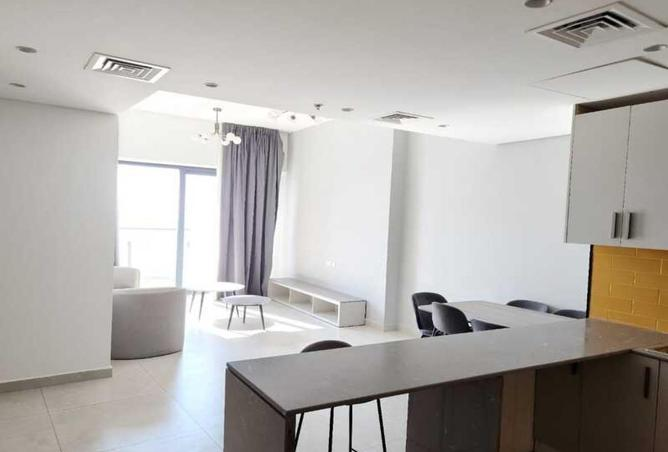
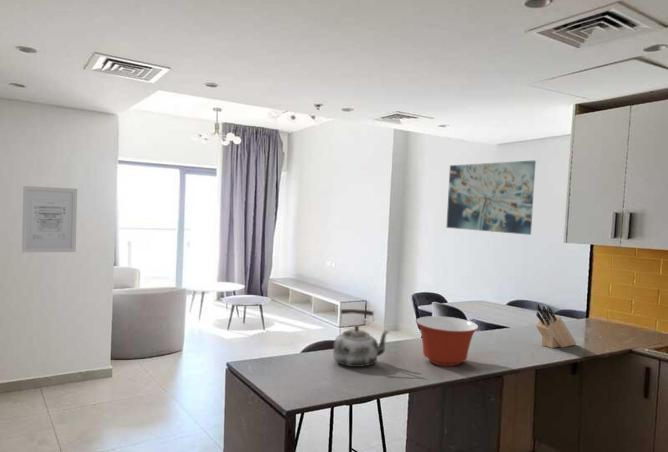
+ kettle (361, 336)
+ wall art (50, 219)
+ wall art (487, 197)
+ mixing bowl (445, 342)
+ knife block (554, 324)
